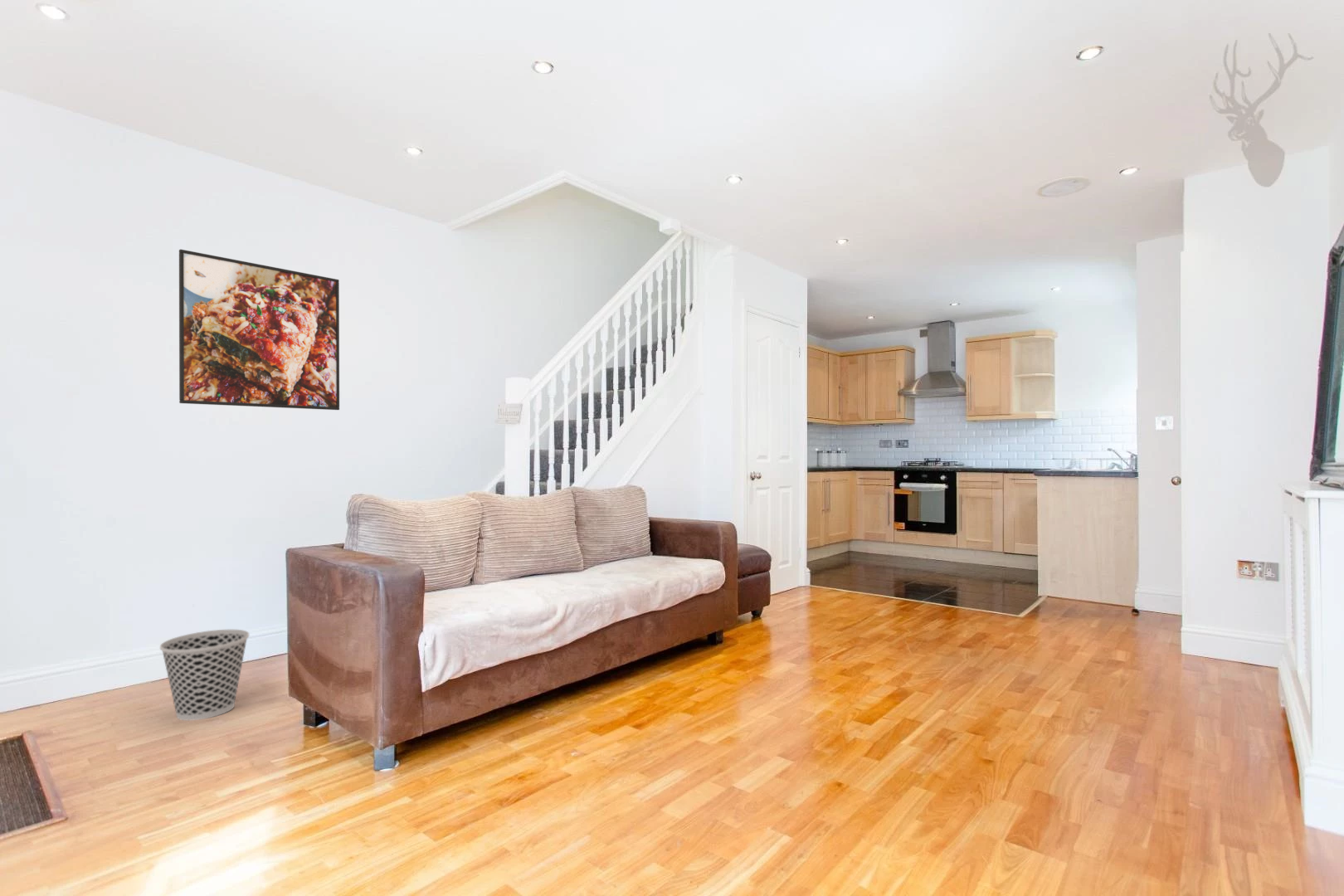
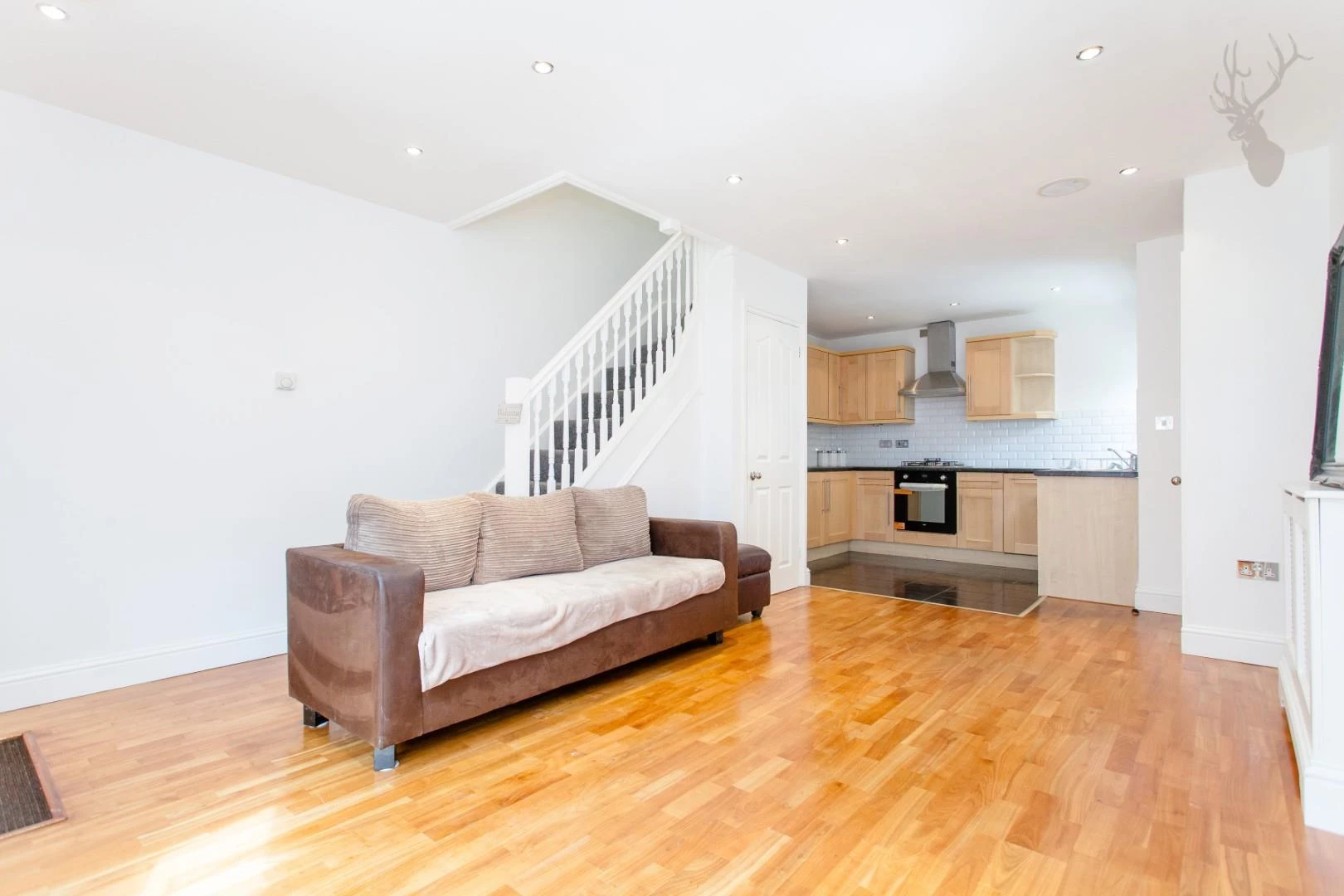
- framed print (265, 336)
- wastebasket (206, 674)
